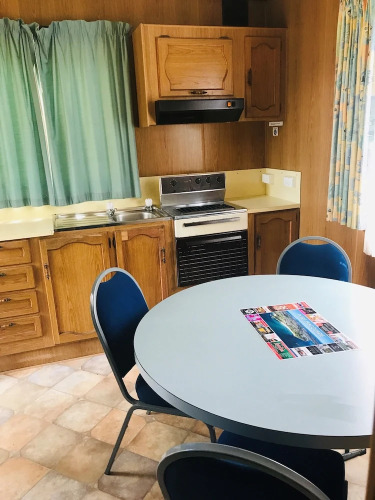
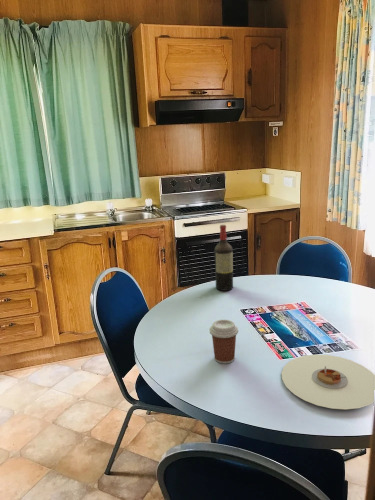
+ coffee cup (224, 341)
+ plate (329, 375)
+ wine bottle (223, 257)
